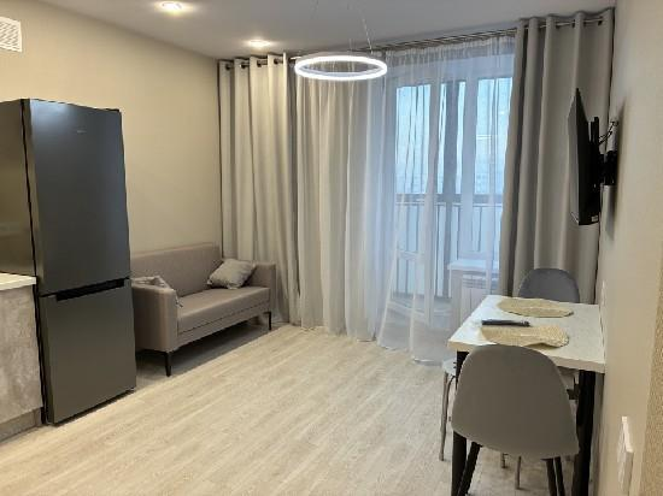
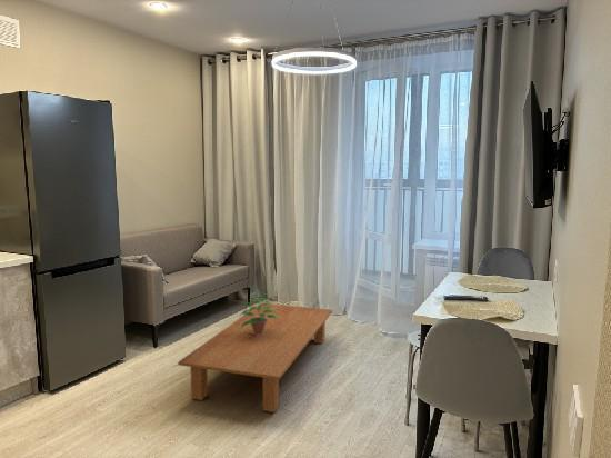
+ potted plant (259, 313)
+ coffee table (268, 348)
